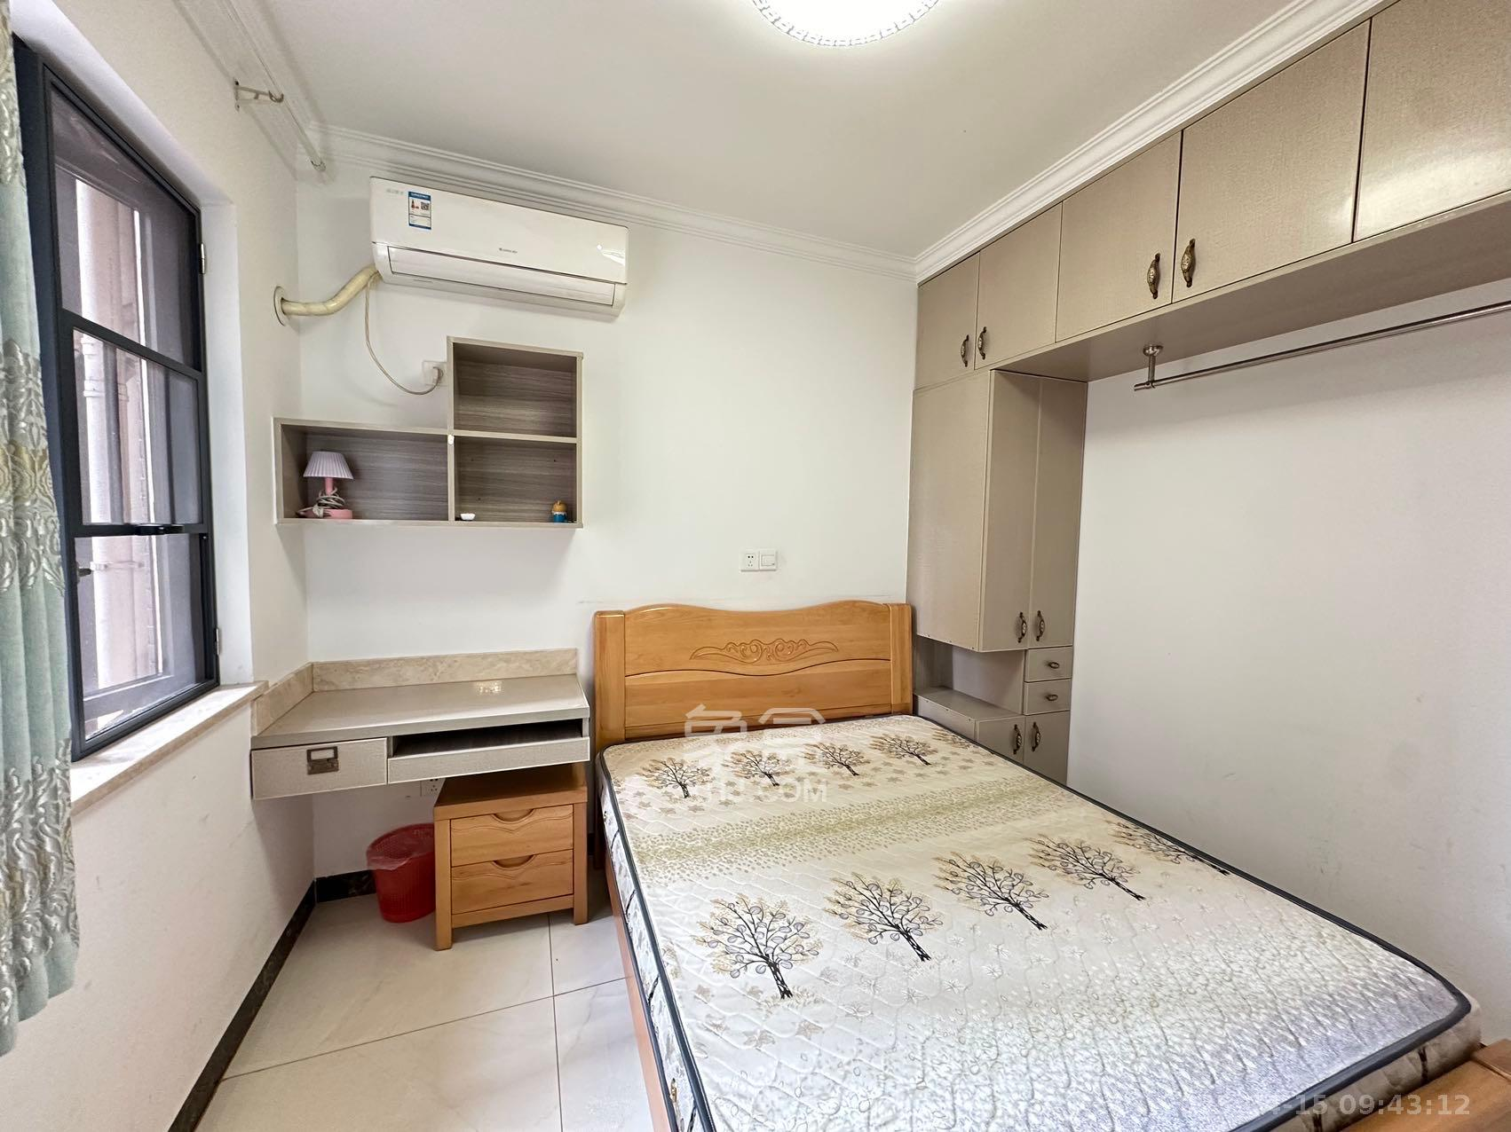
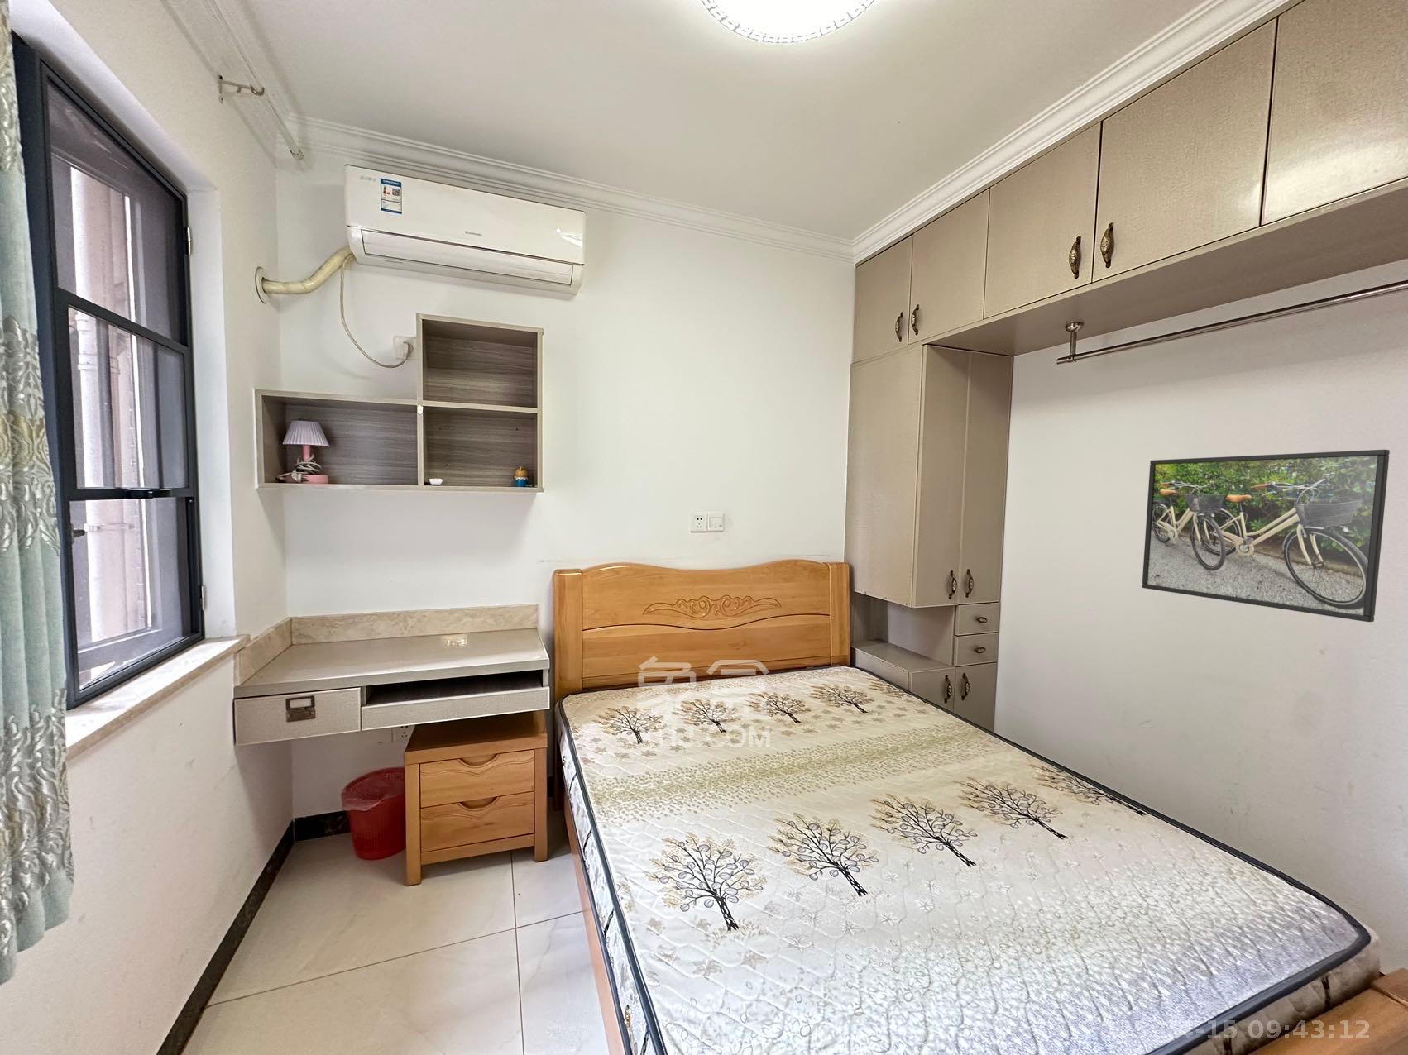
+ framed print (1246, 529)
